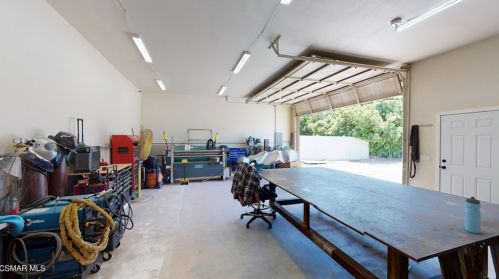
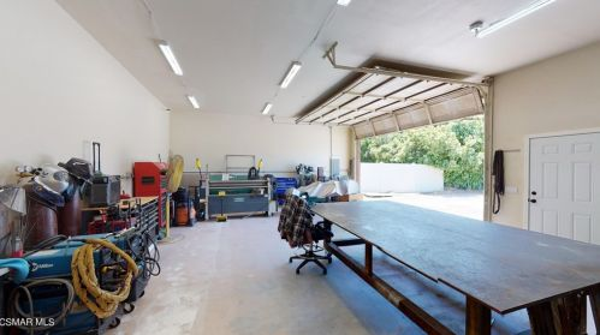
- water bottle (472, 214)
